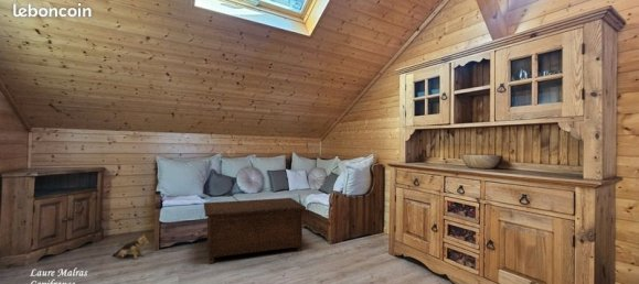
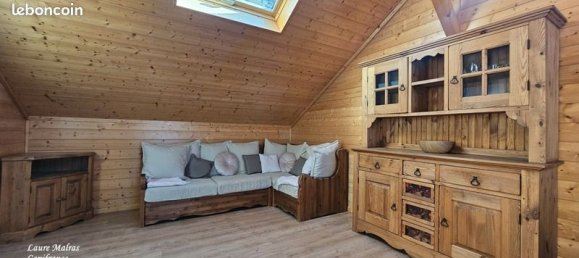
- plush toy (129, 245)
- cabinet (253, 226)
